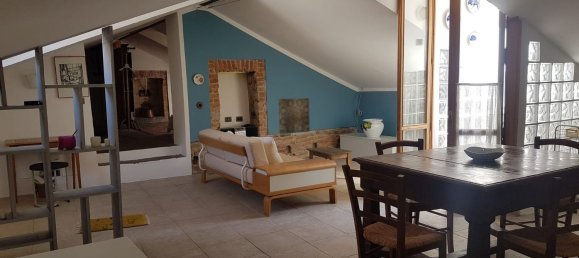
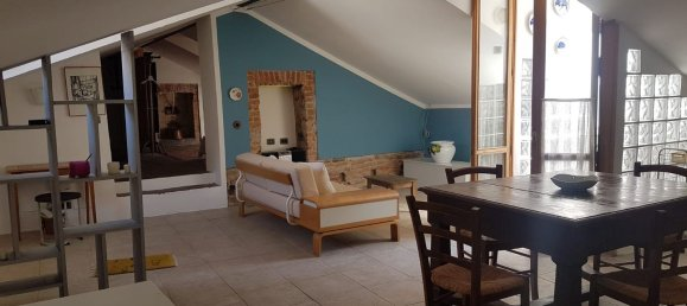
- wall art (294, 115)
